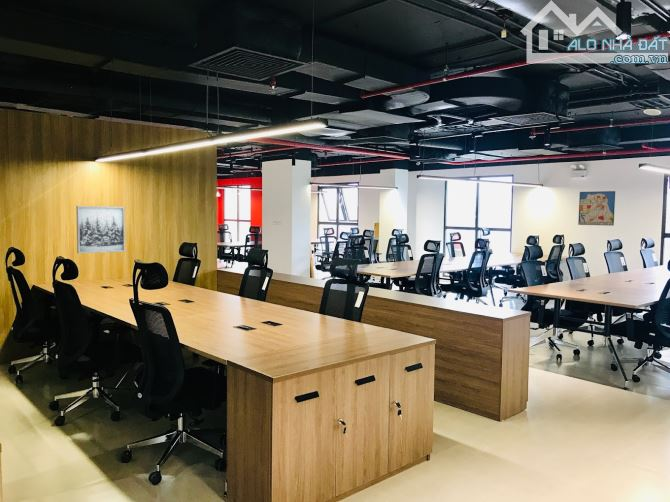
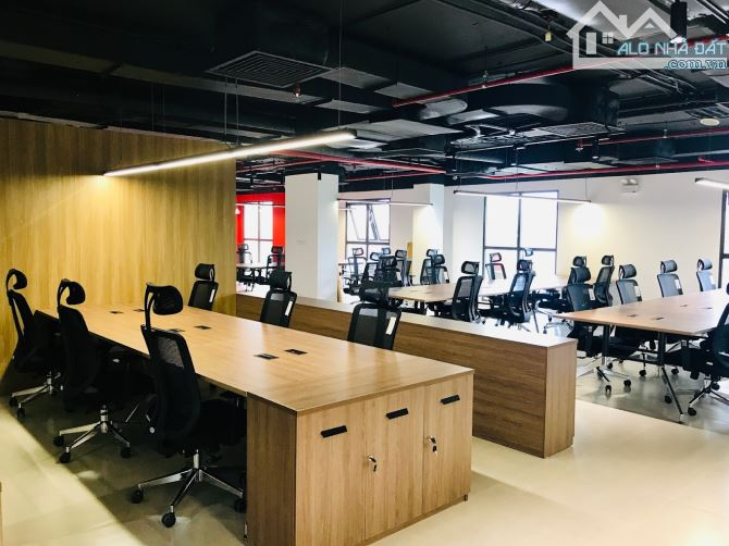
- wall art (101, 229)
- wall art (596, 208)
